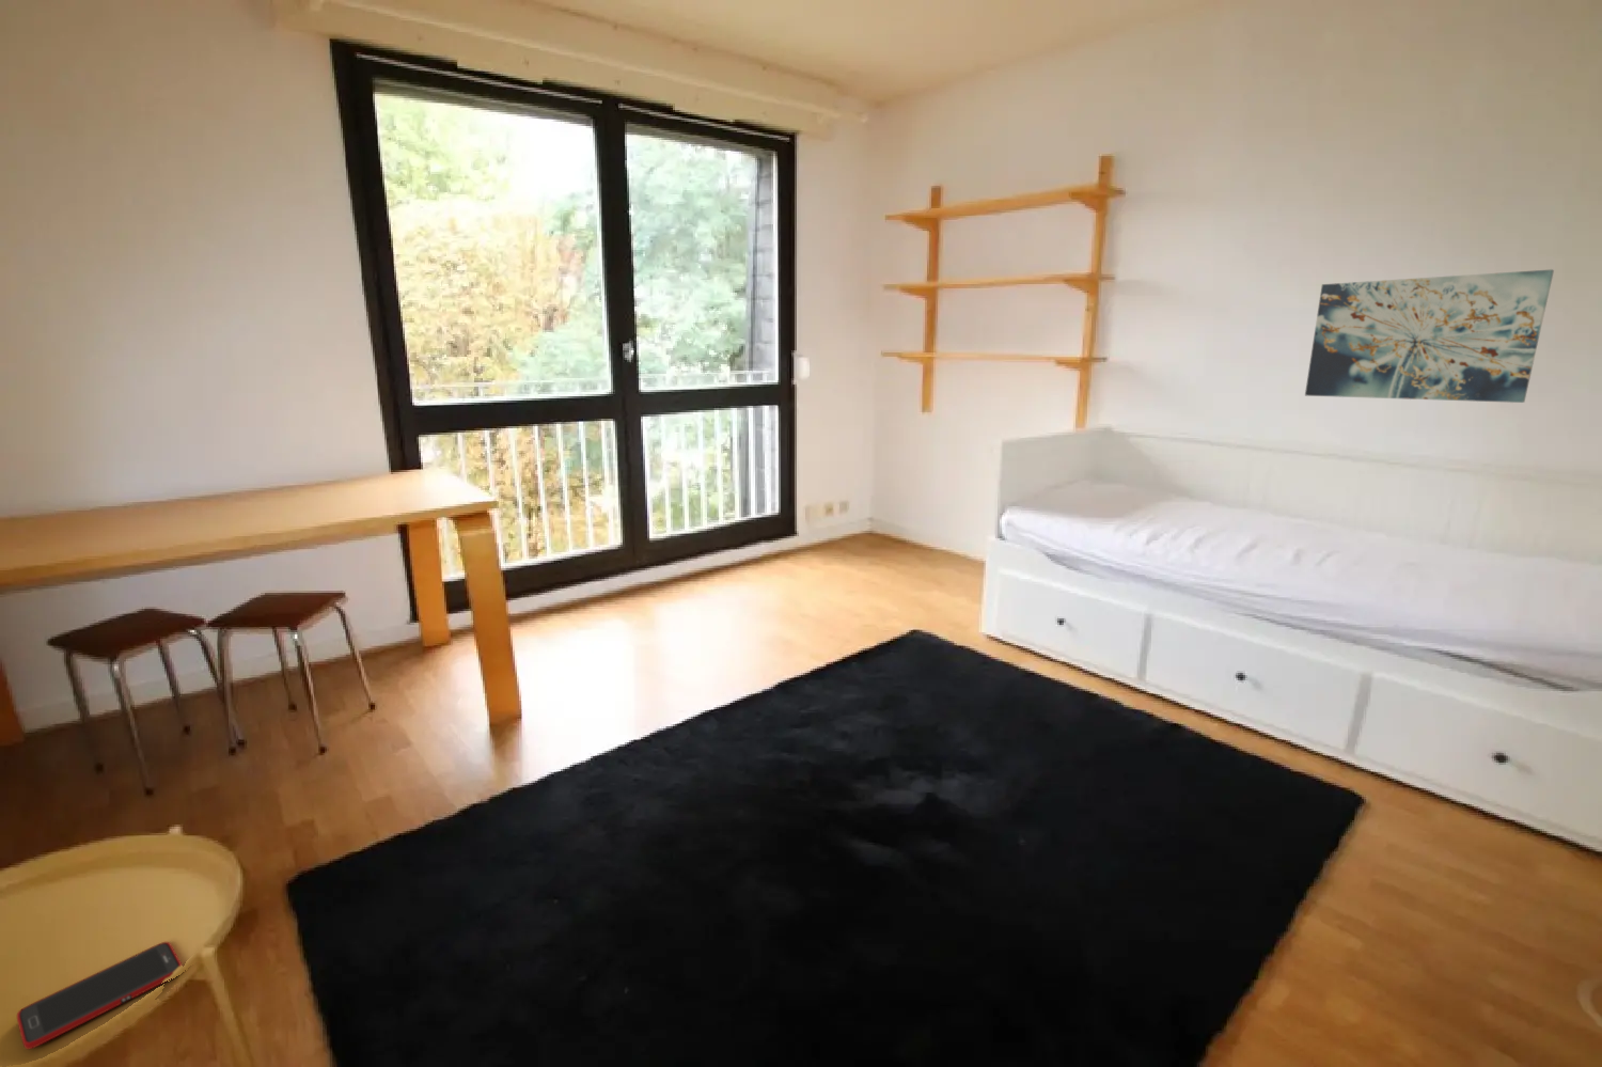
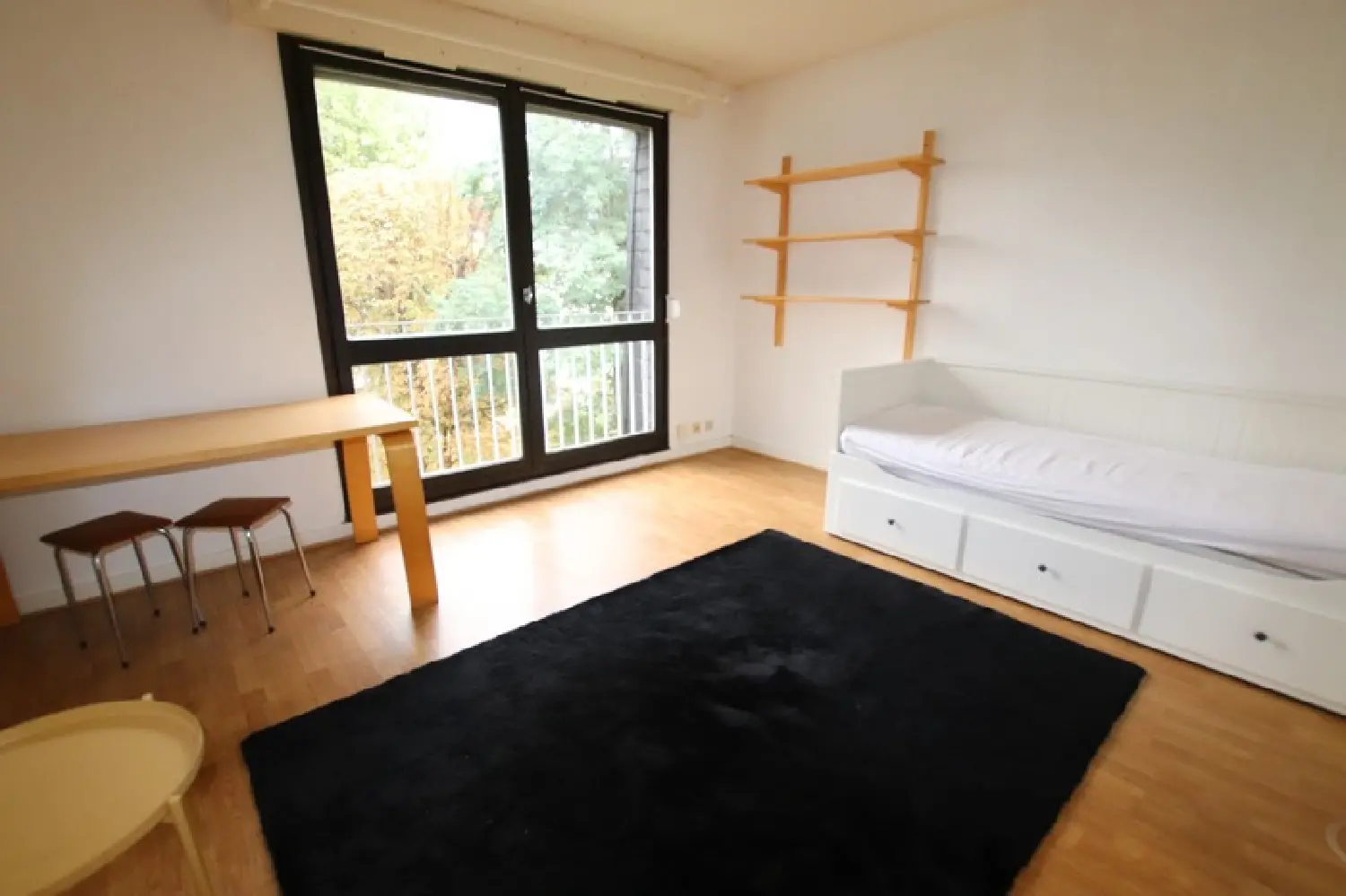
- wall art (1416, 338)
- cell phone (102, 991)
